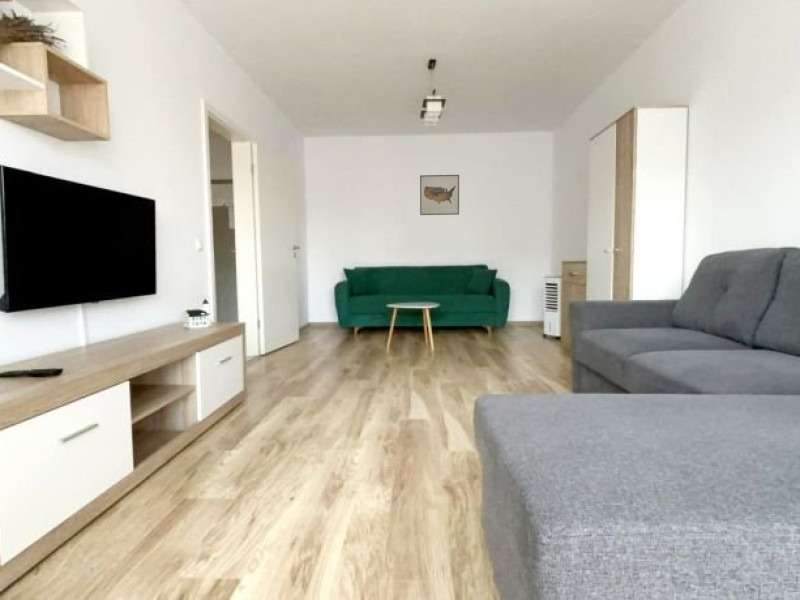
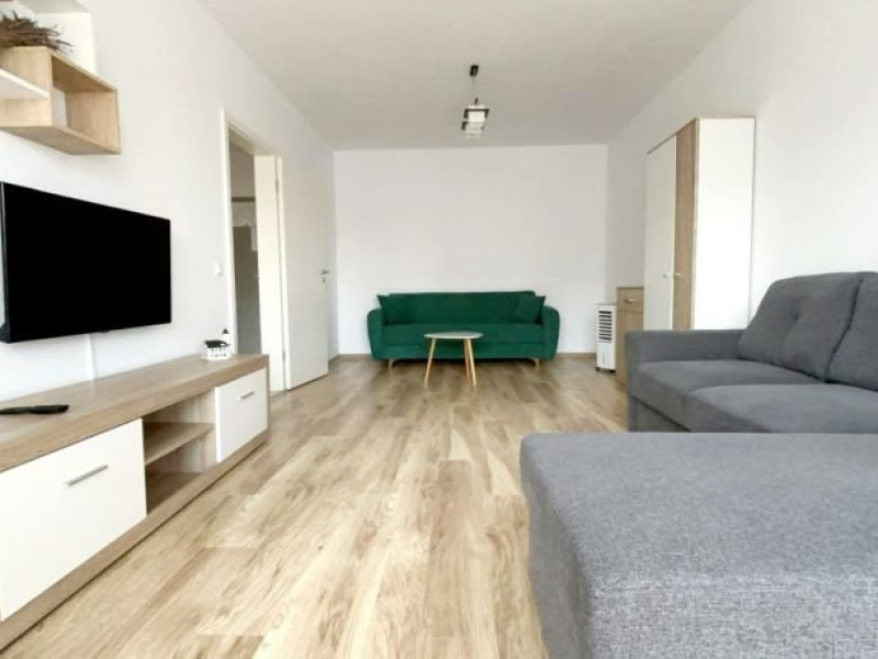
- wall art (439, 195)
